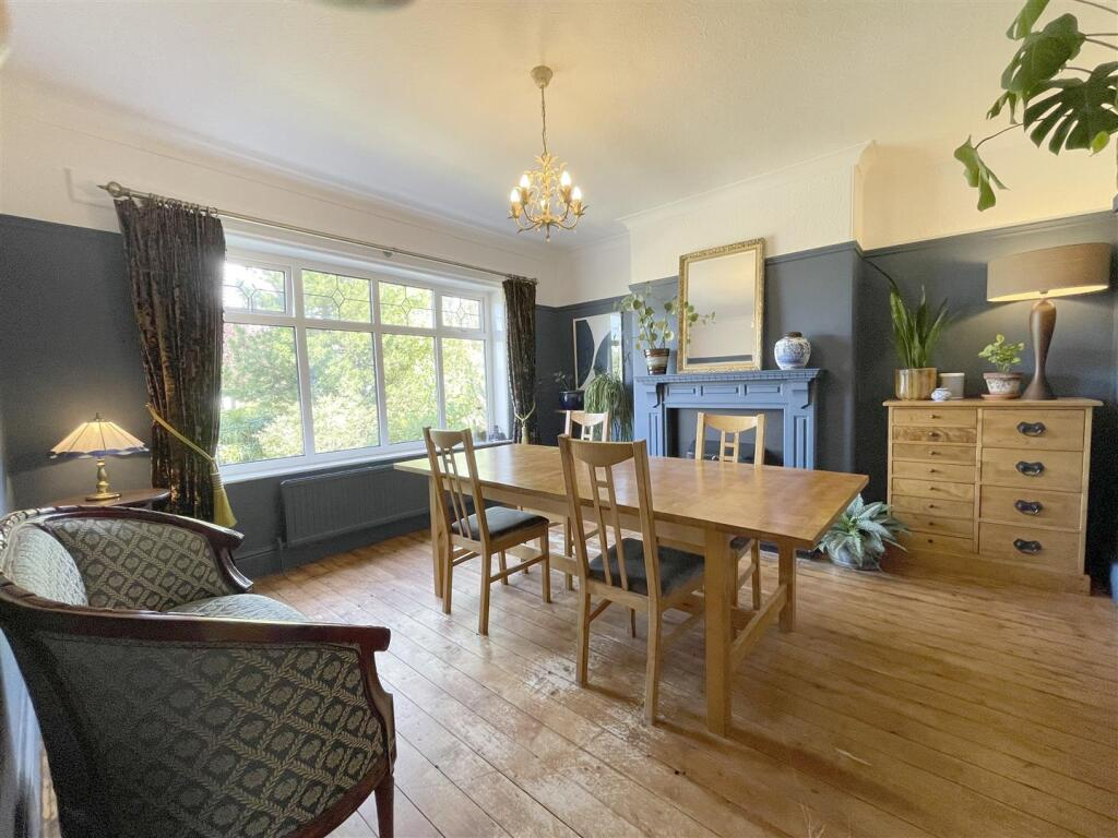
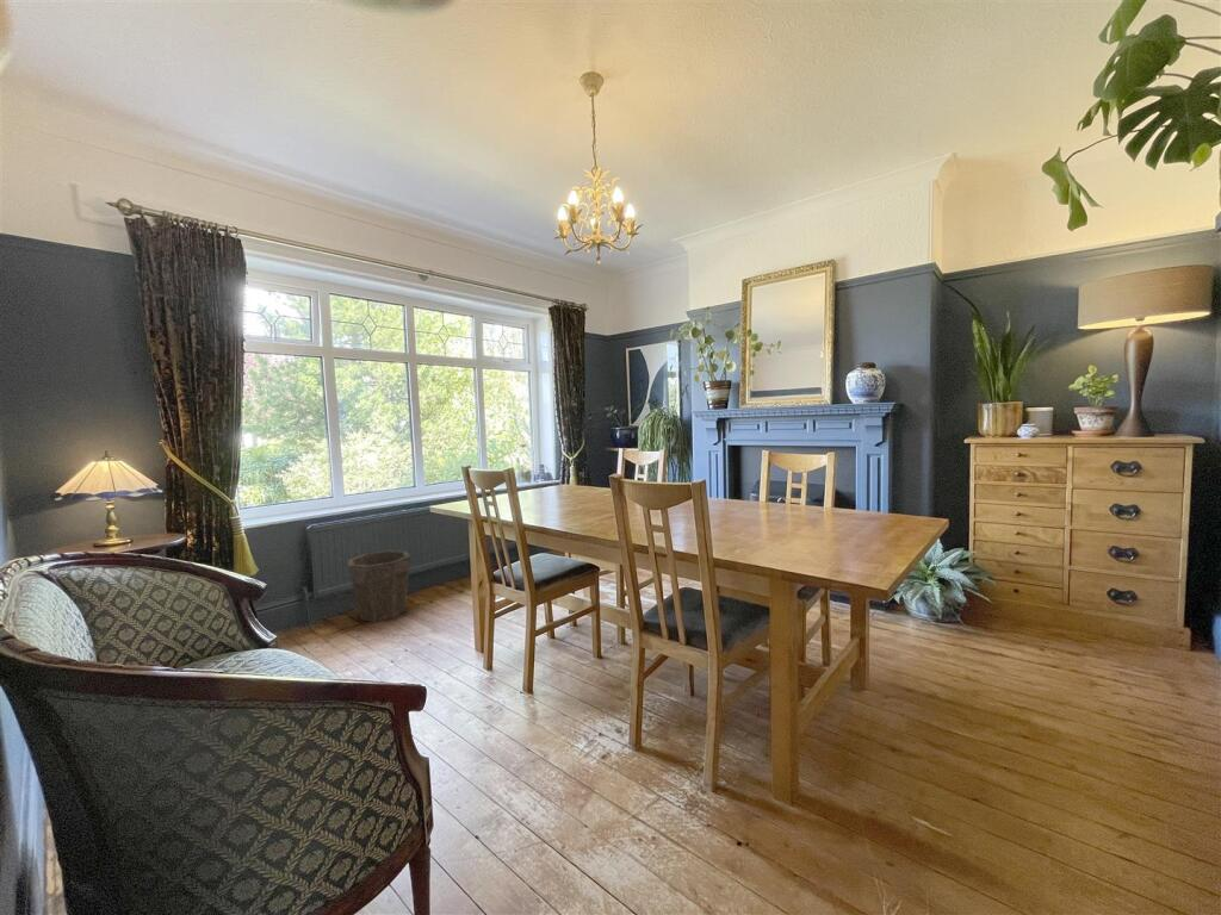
+ waste bin (380, 585)
